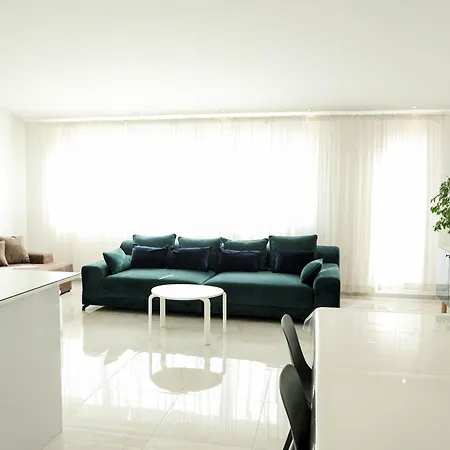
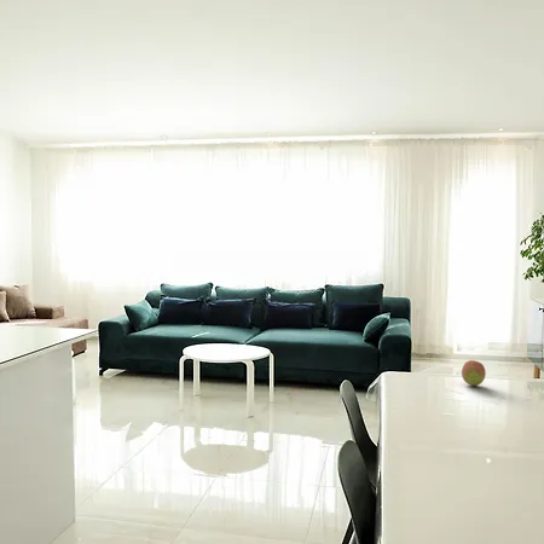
+ fruit (473, 372)
